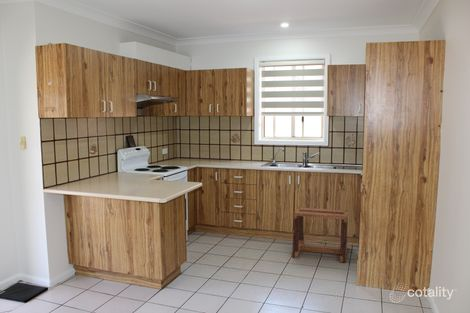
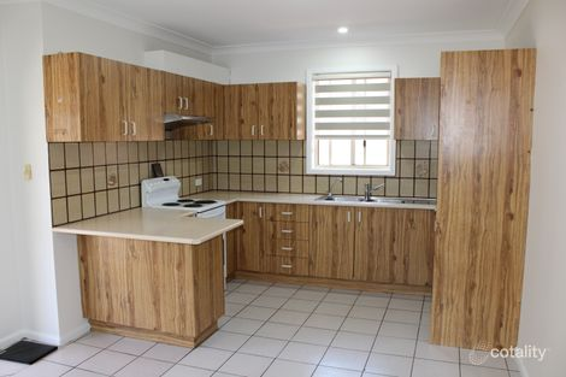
- stool (320, 217)
